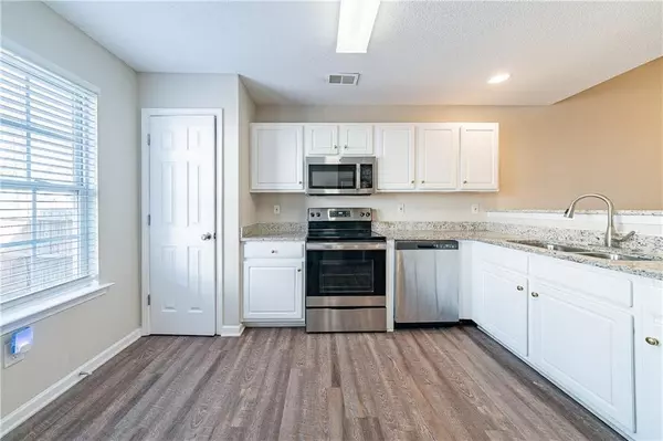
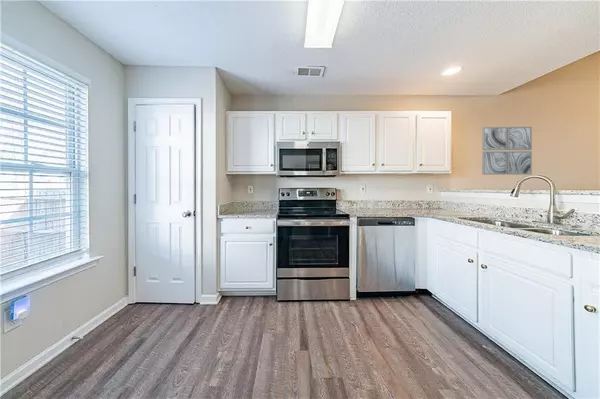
+ wall art (506, 151)
